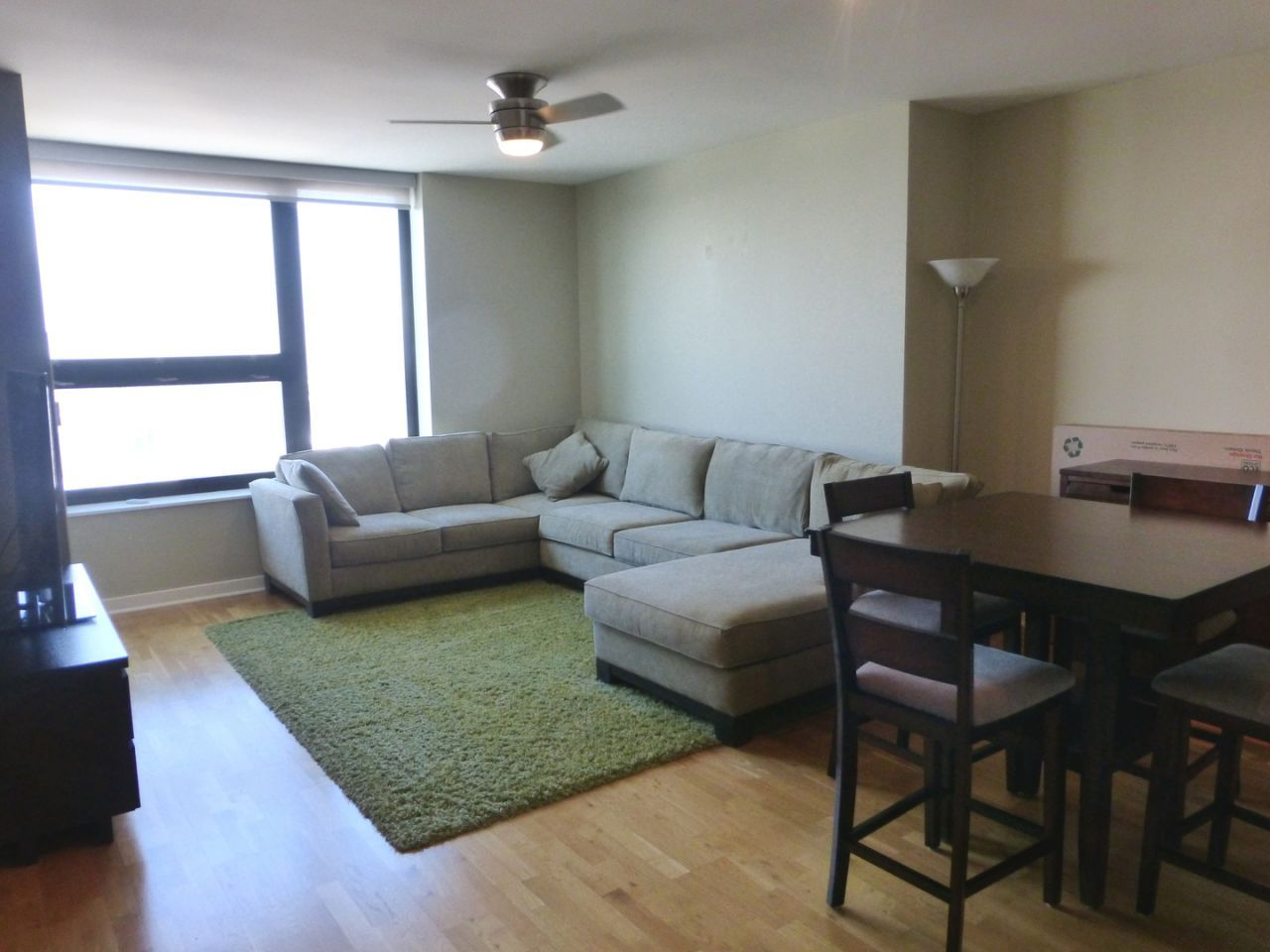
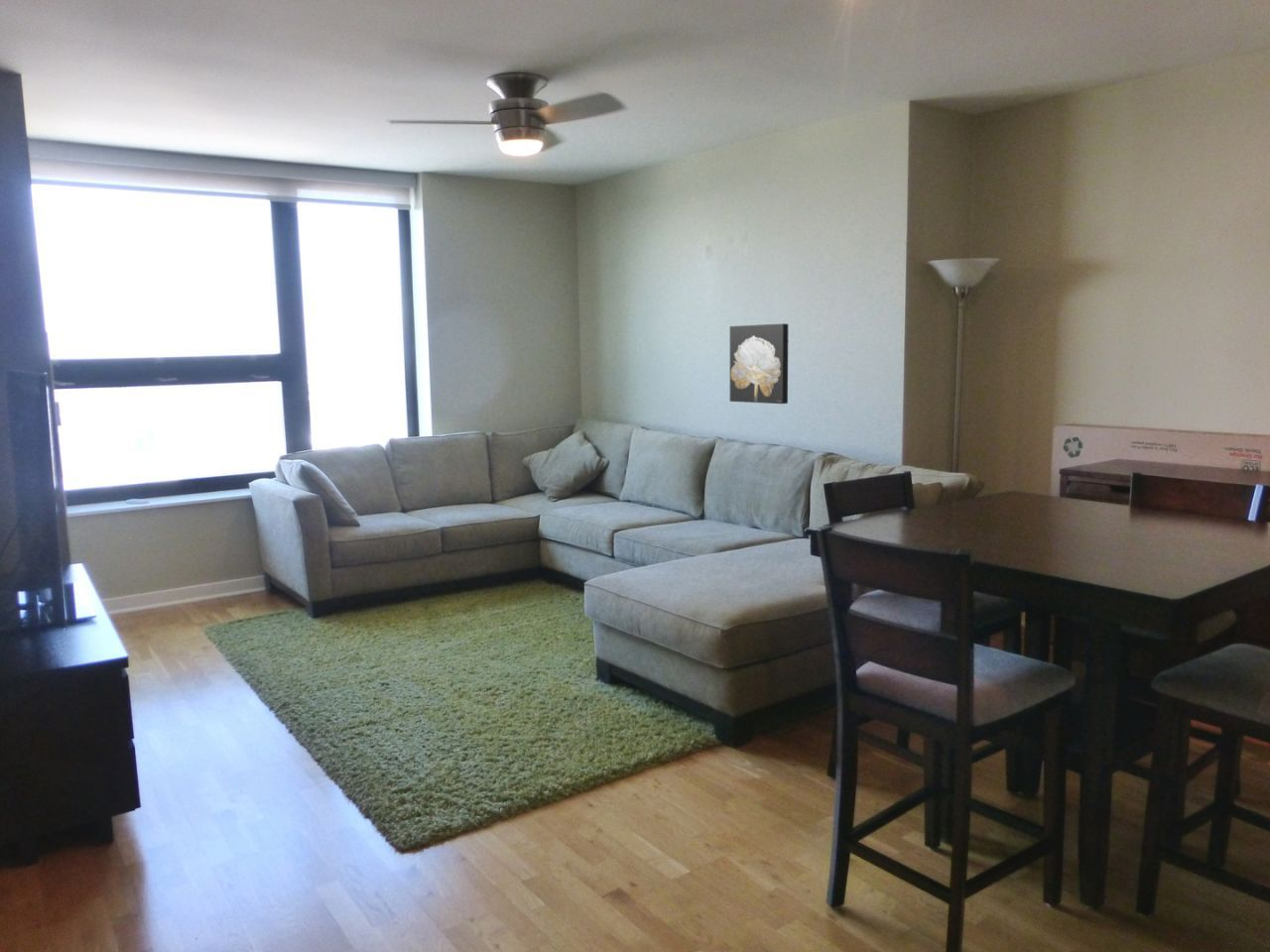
+ wall art (758, 364)
